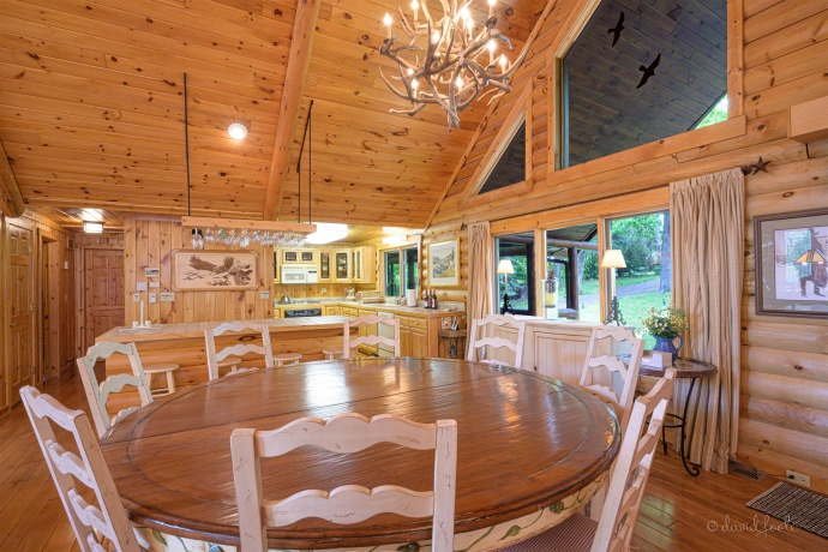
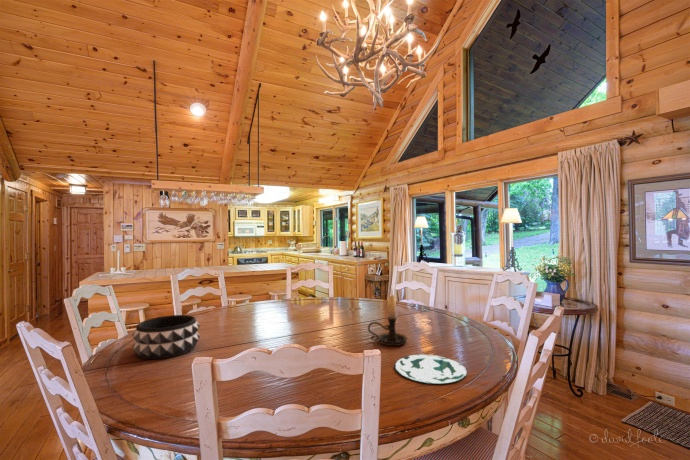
+ candle holder (388, 313)
+ plate (429, 364)
+ decorative bowl (167, 335)
